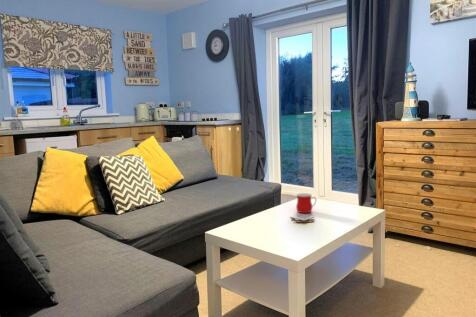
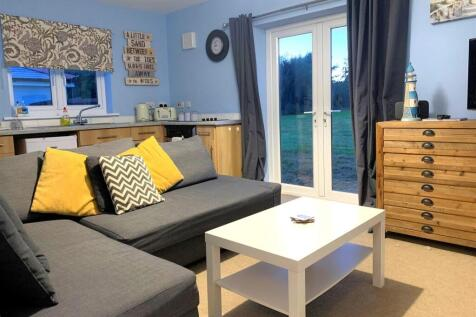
- mug (306, 203)
